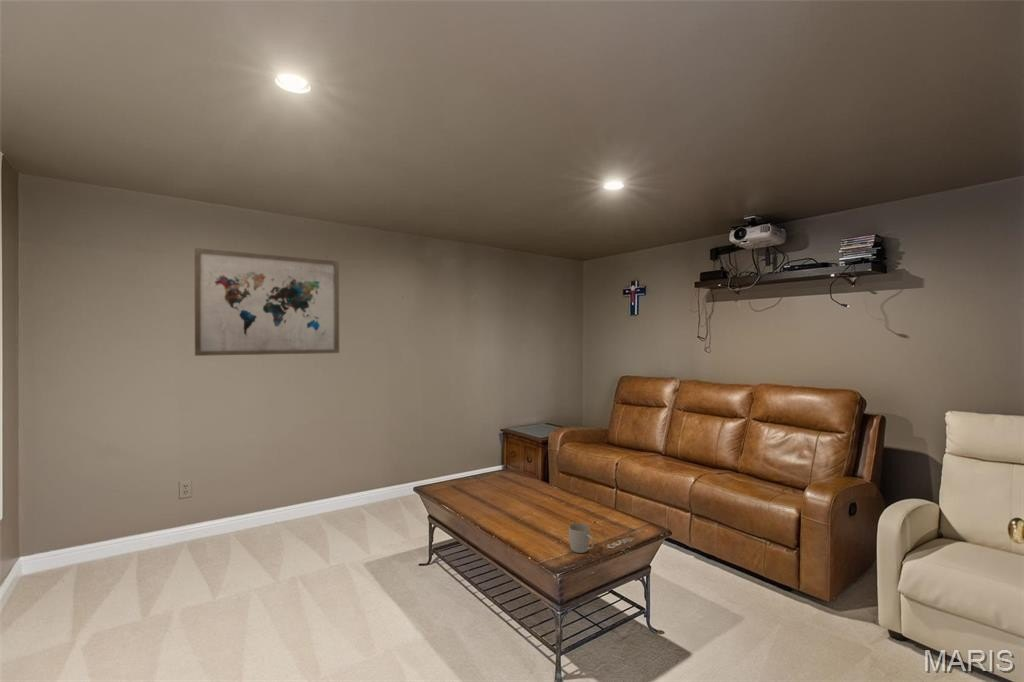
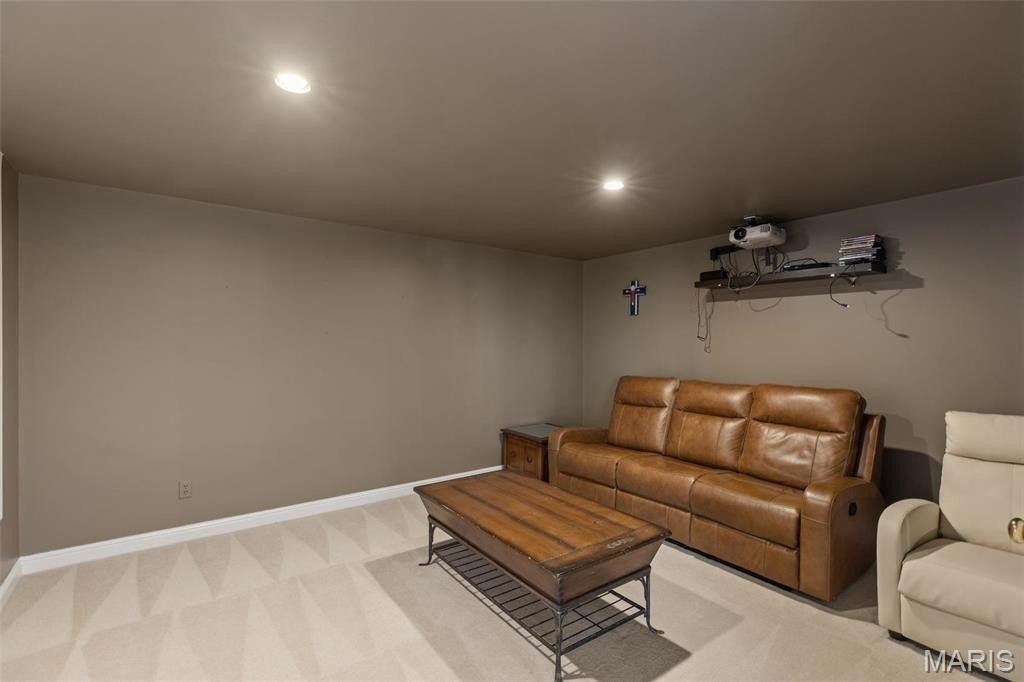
- mug (582, 539)
- wall art (272, 304)
